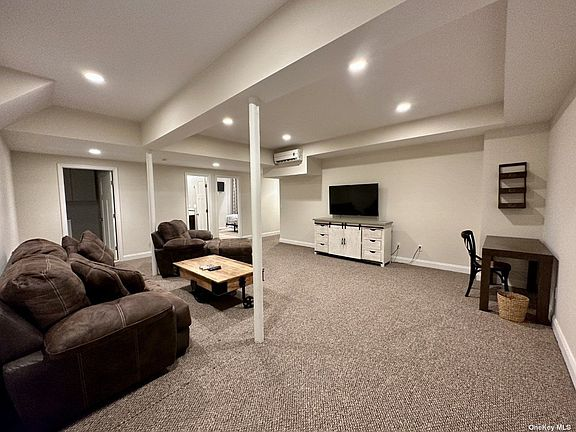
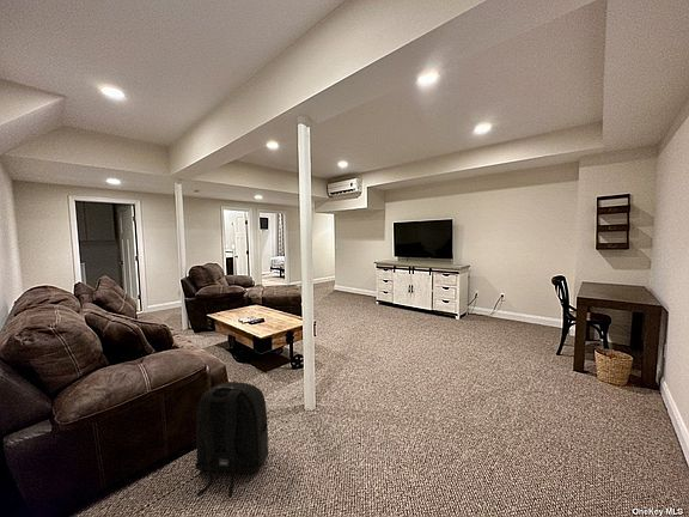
+ backpack (230, 426)
